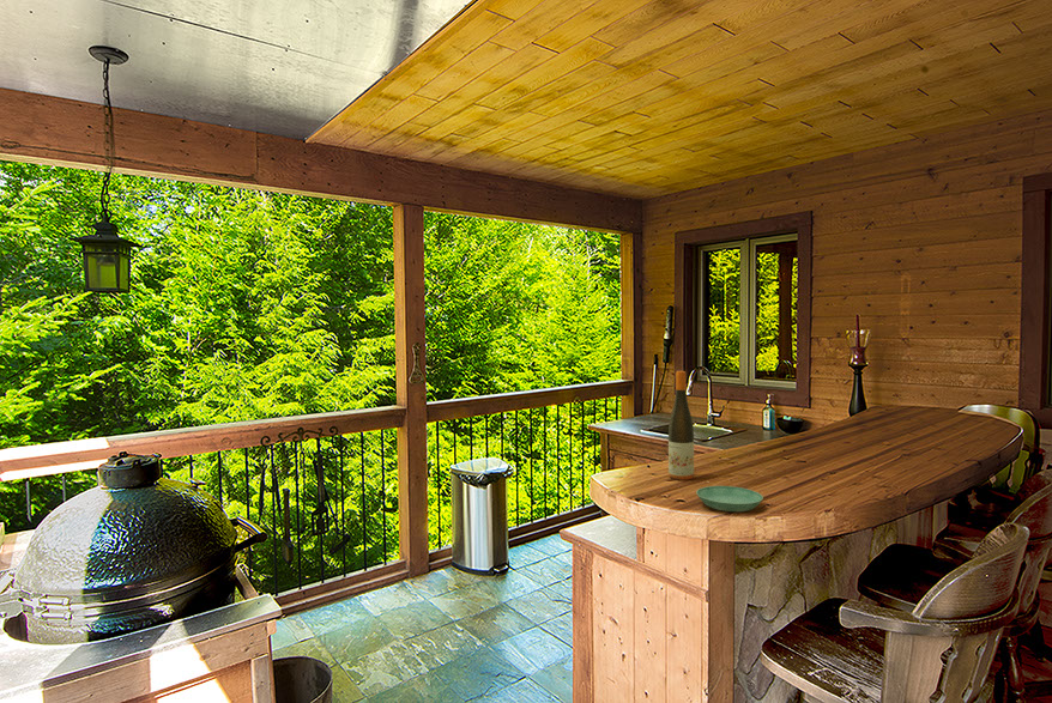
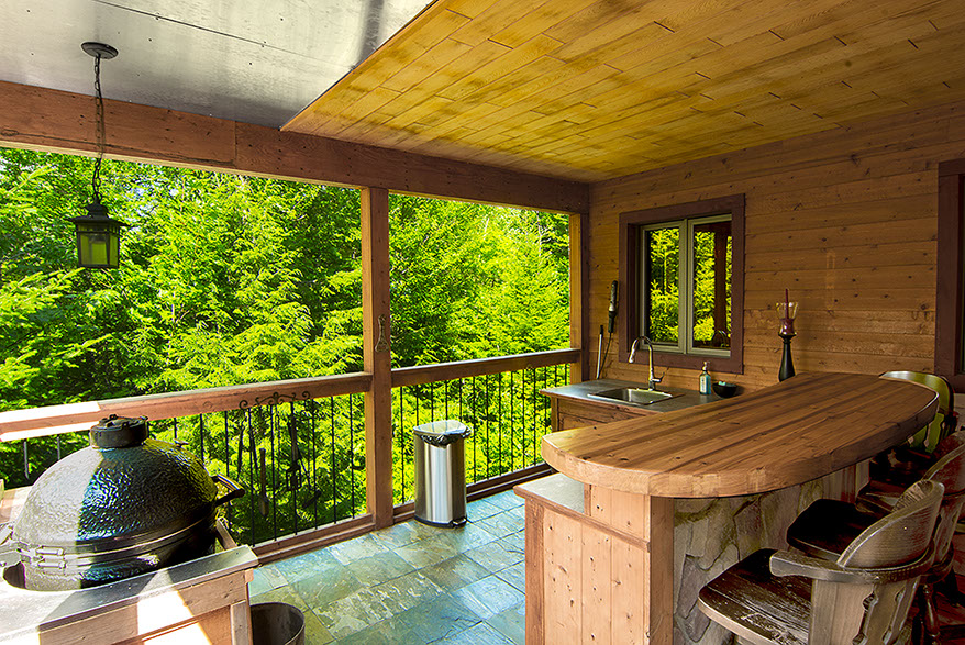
- wine bottle (681, 424)
- saucer (728, 499)
